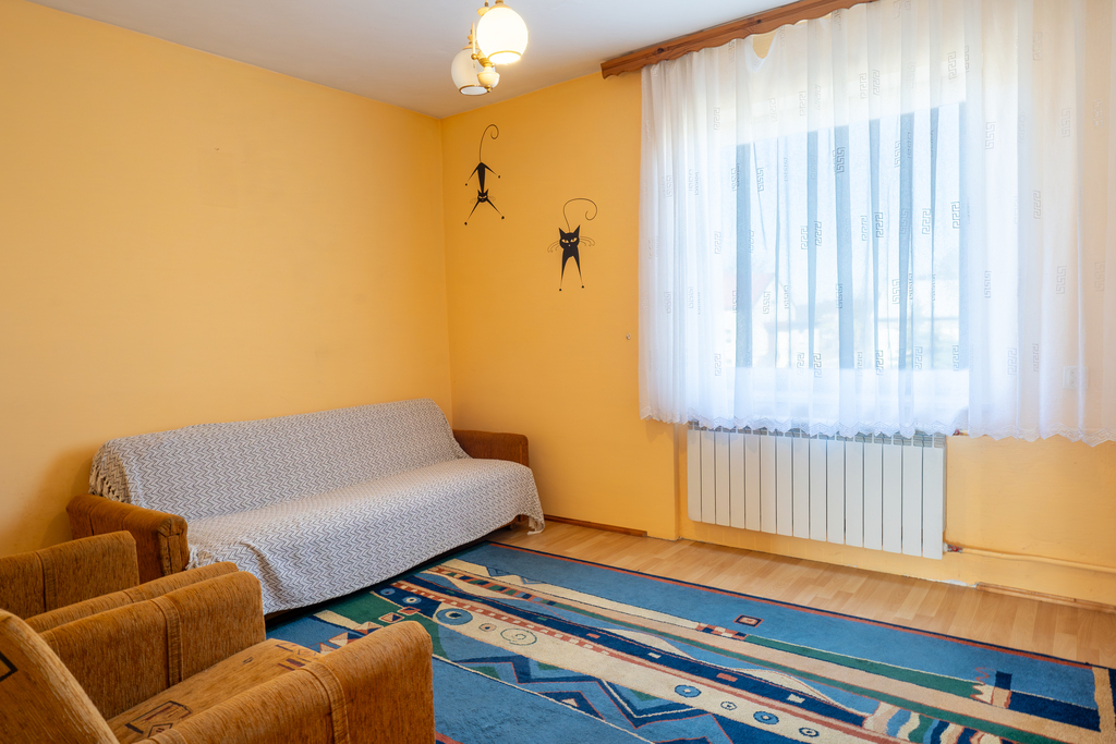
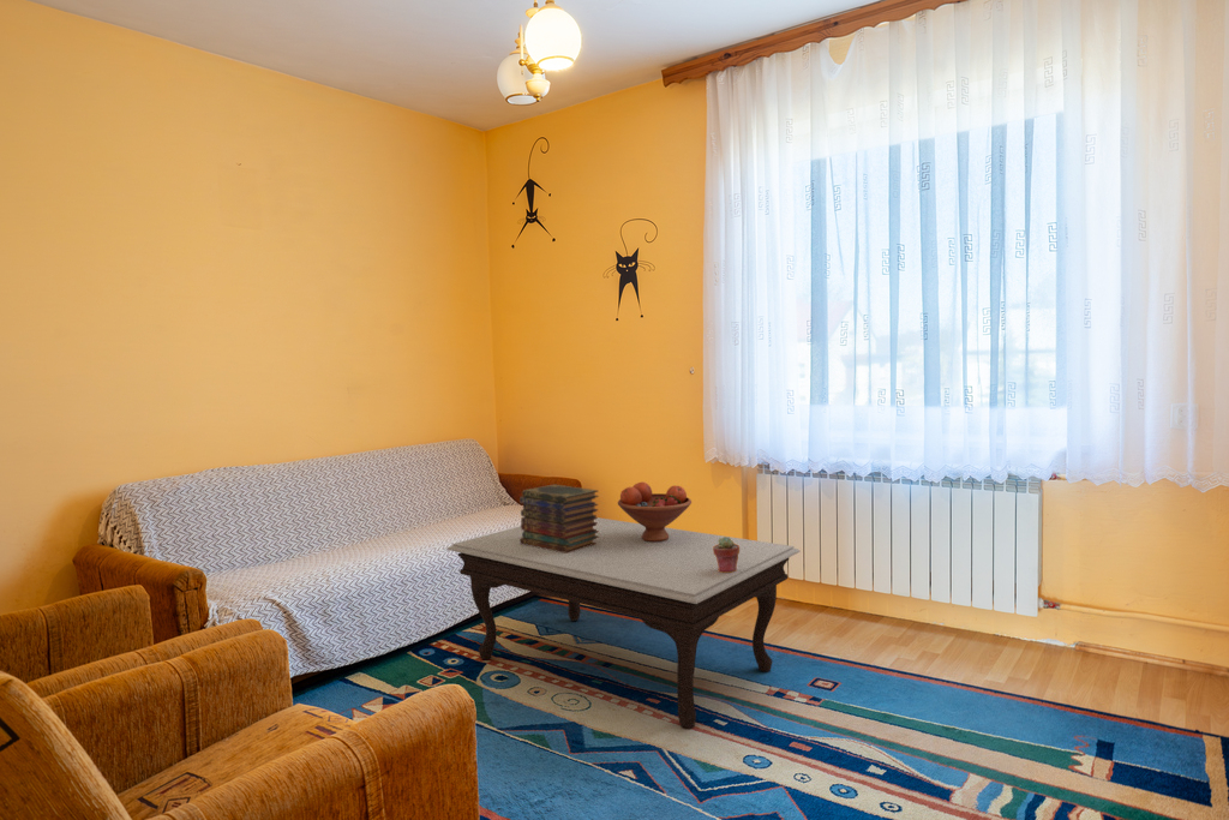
+ potted succulent (726, 552)
+ coffee table (619, 604)
+ book stack (559, 516)
+ fruit bowl (654, 511)
